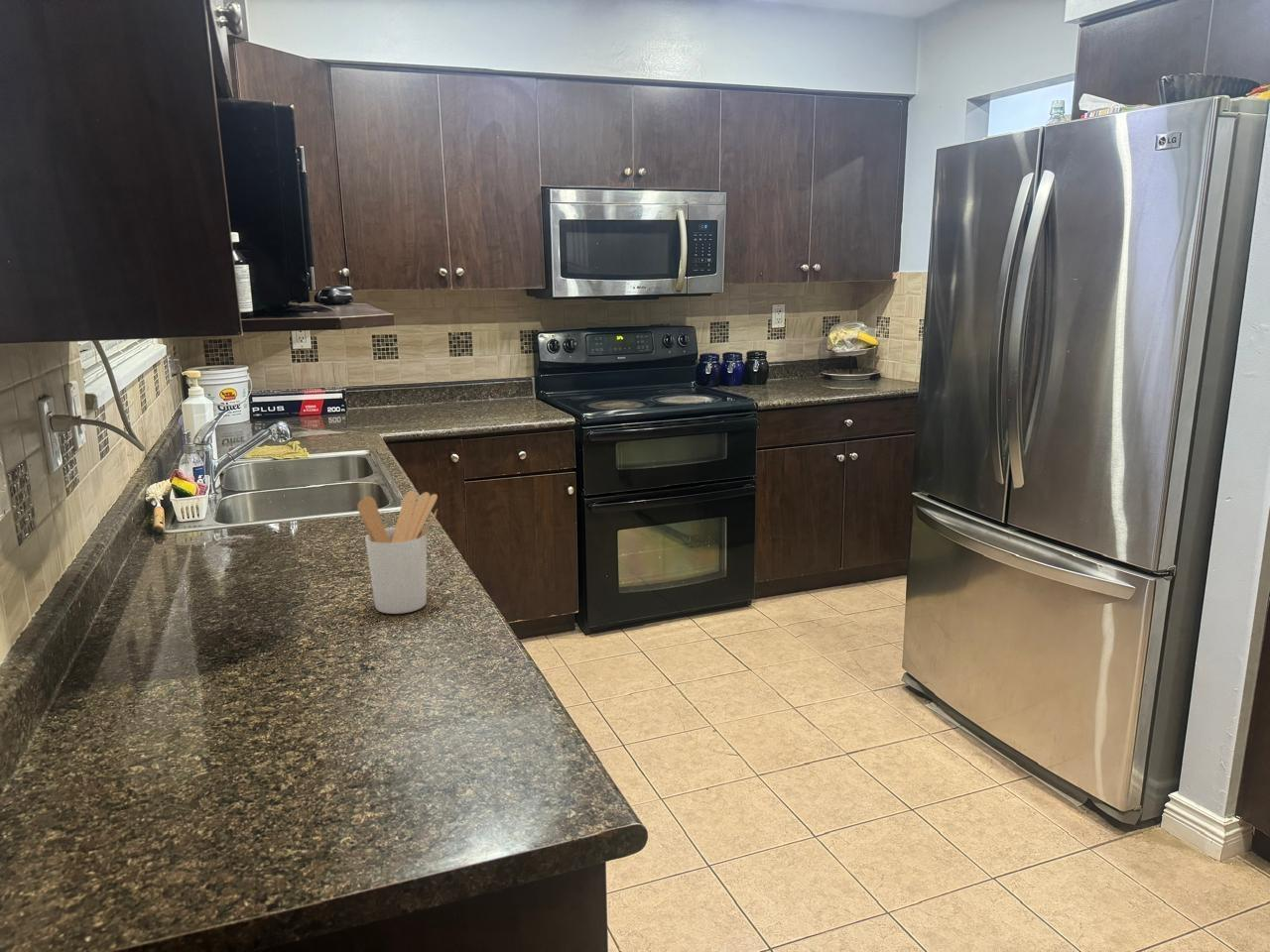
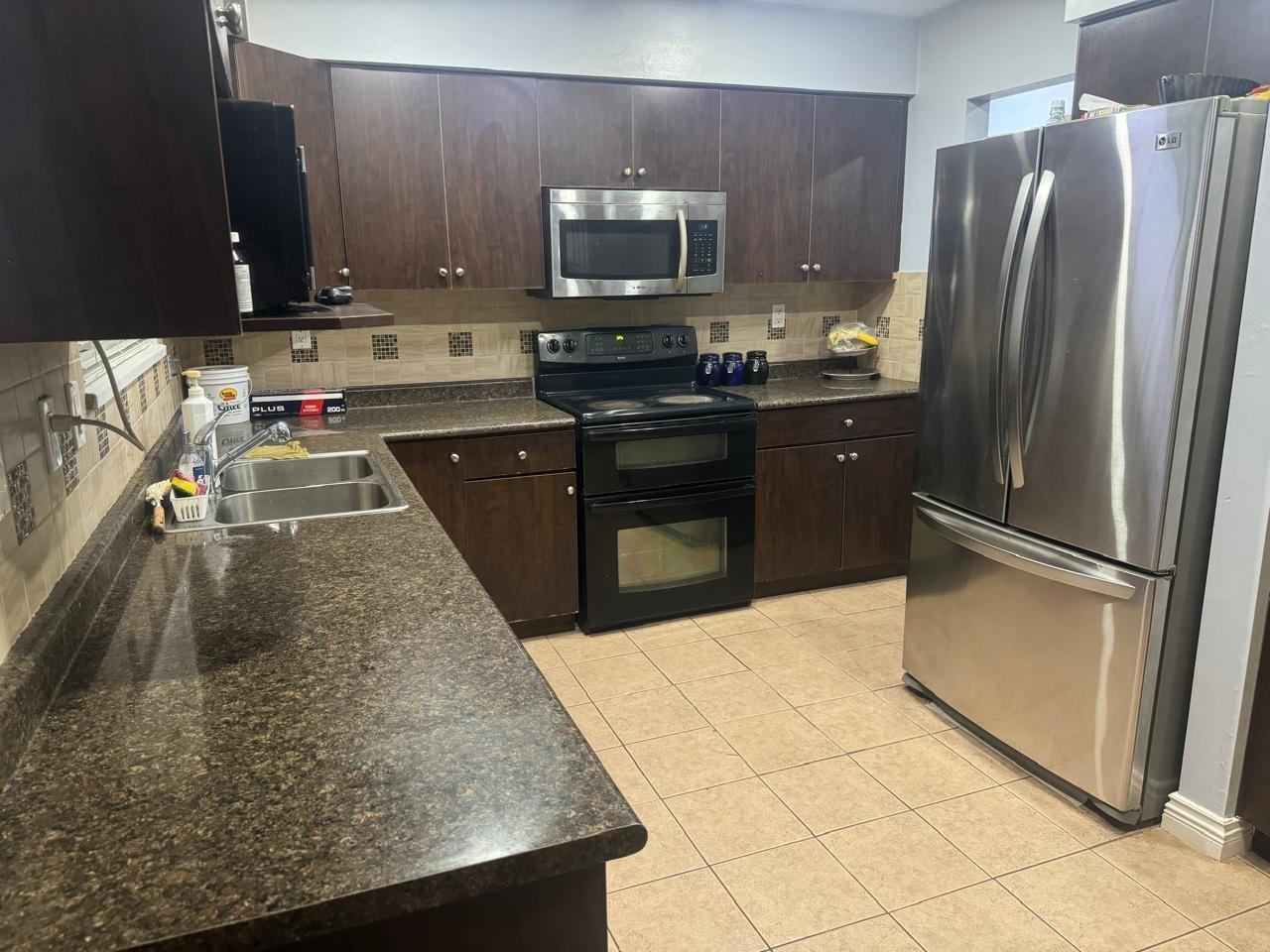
- utensil holder (405, 548)
